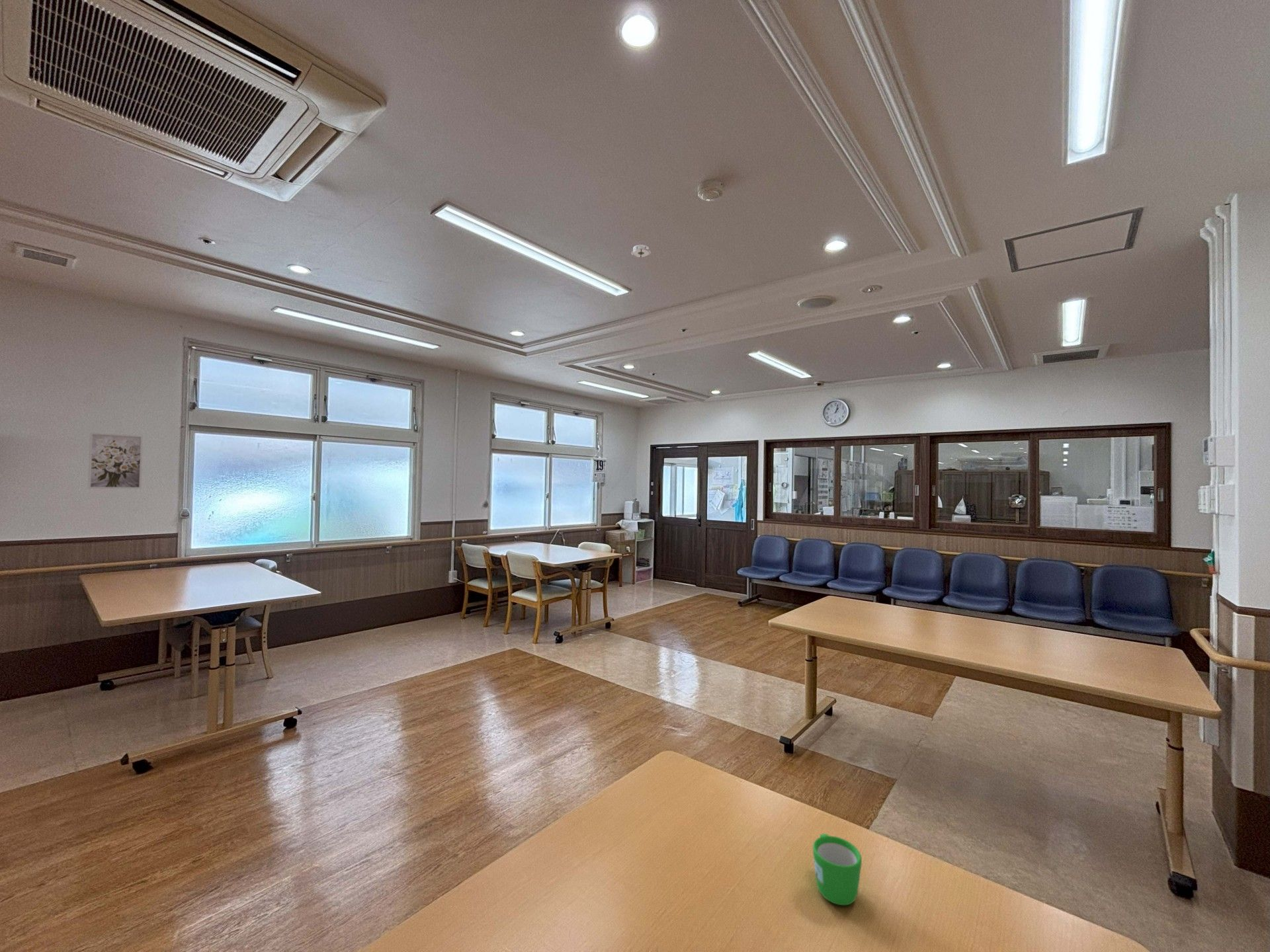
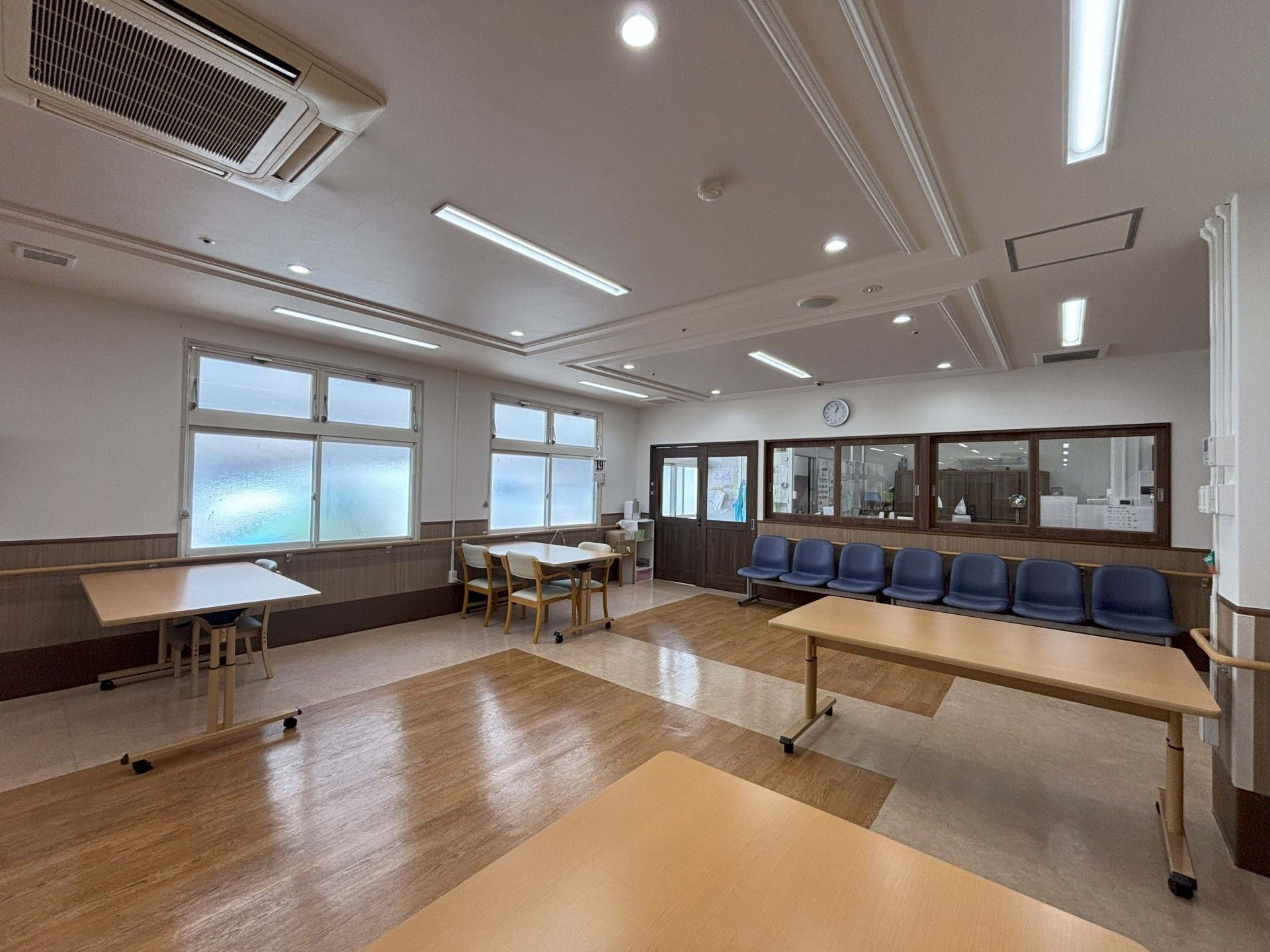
- smoke detector (640, 251)
- wall art (116, 461)
- mug (833, 865)
